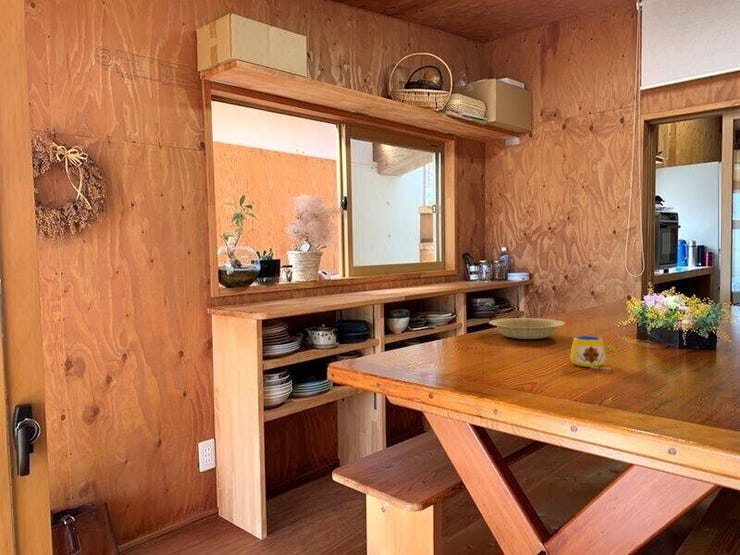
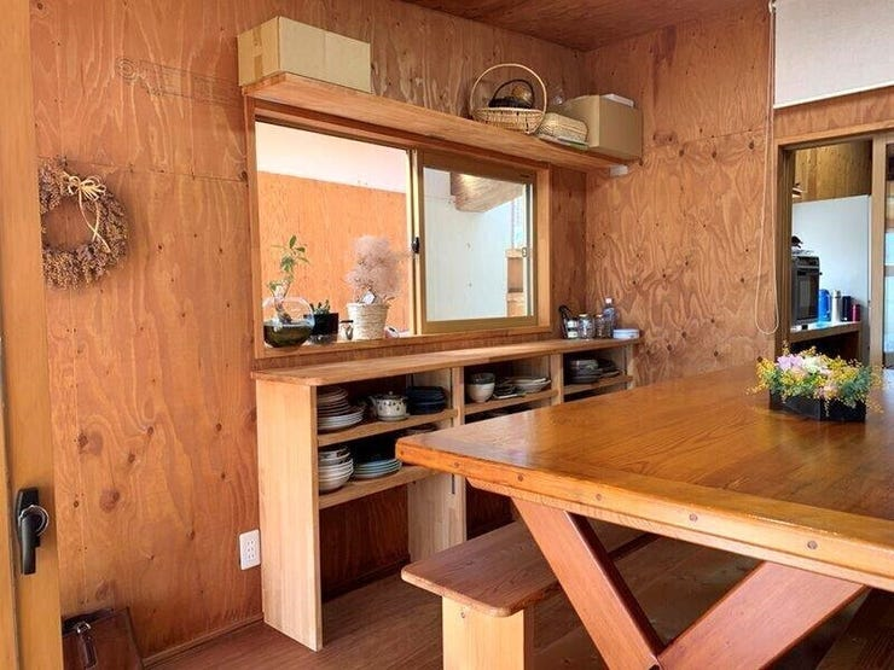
- mug (593, 351)
- bowl (526, 329)
